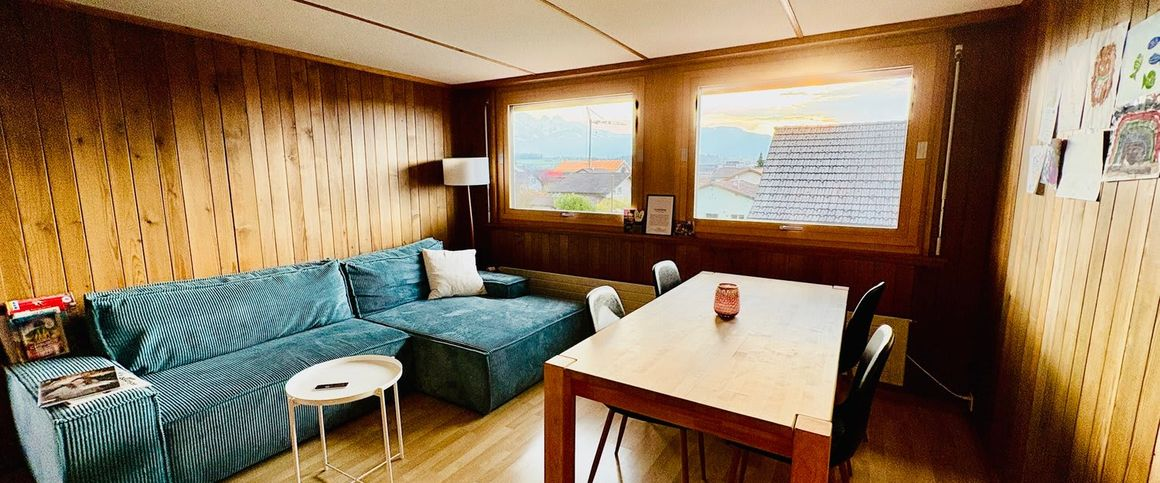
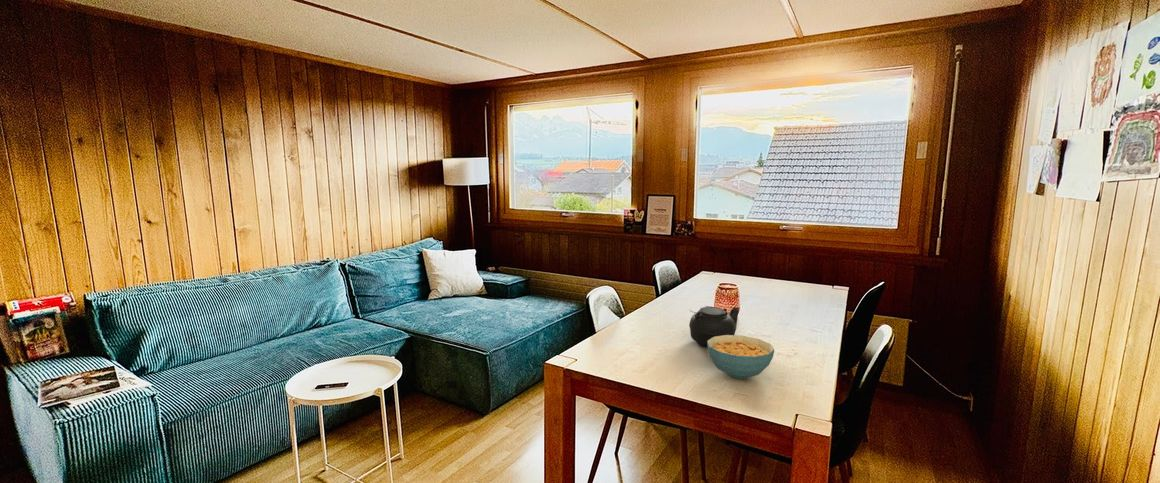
+ cereal bowl (739, 360)
+ teapot (716, 325)
